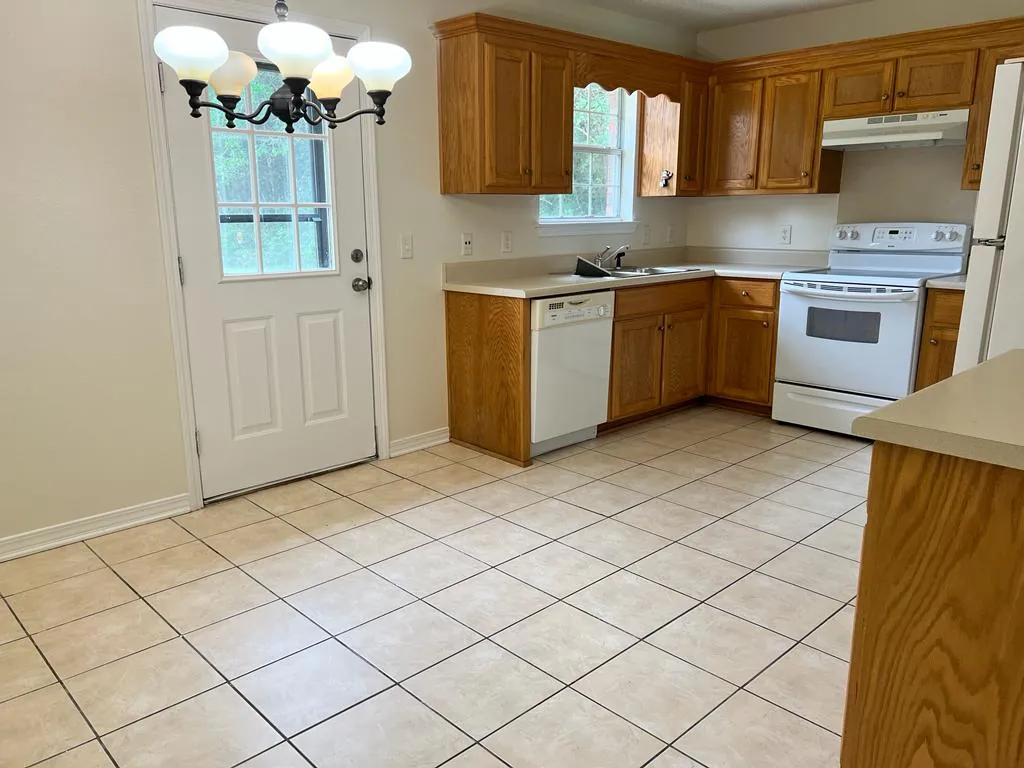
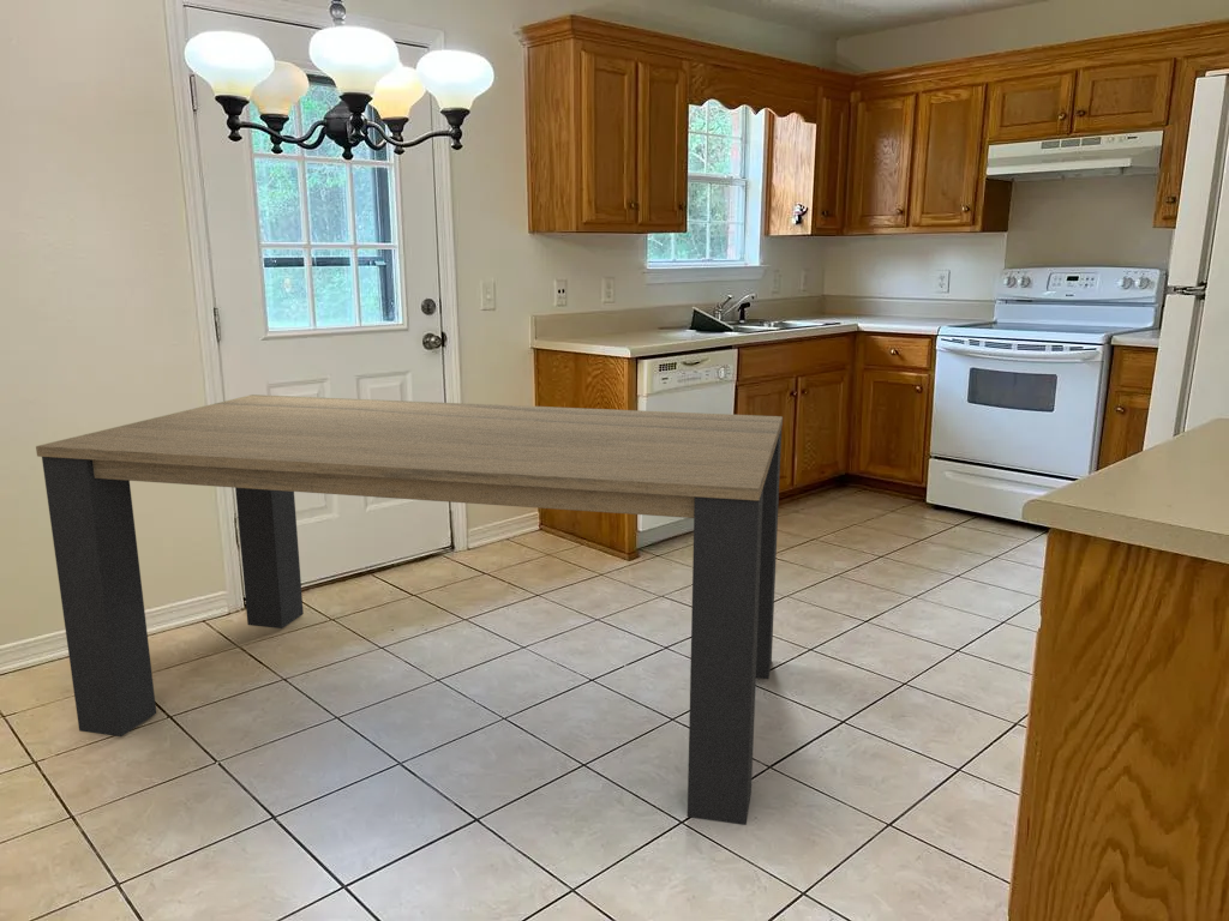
+ dining table (449, 501)
